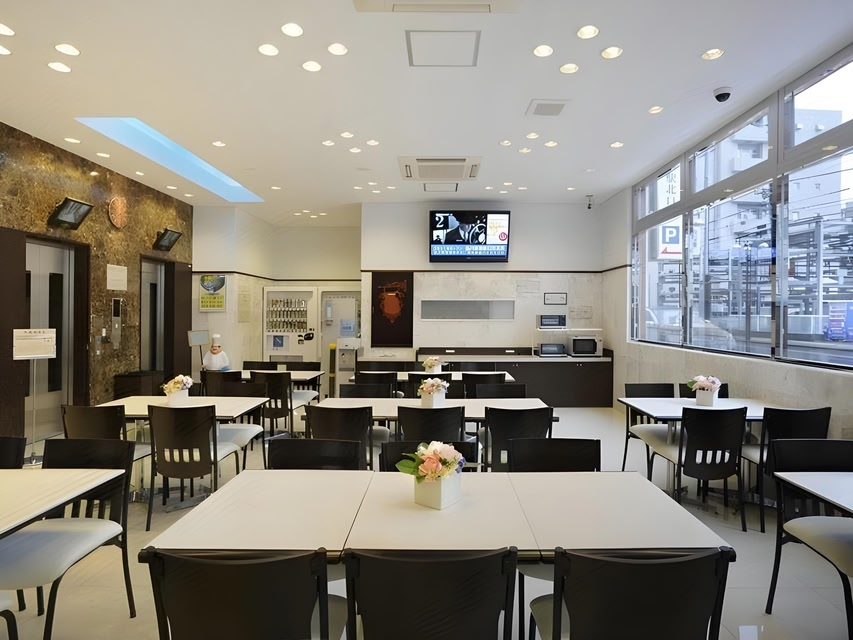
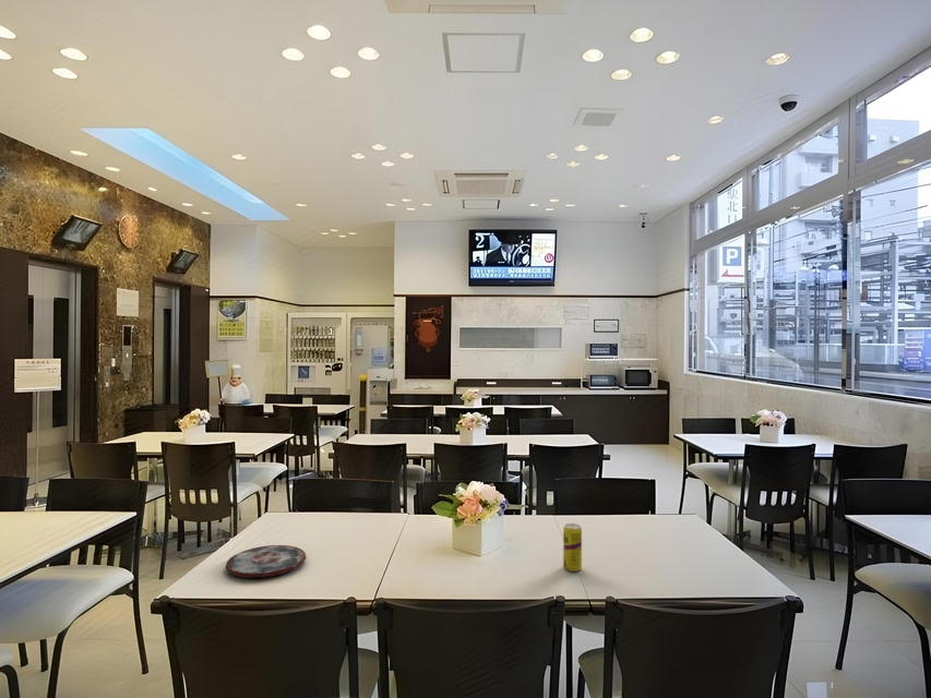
+ plate (266, 561)
+ beverage can (572, 546)
